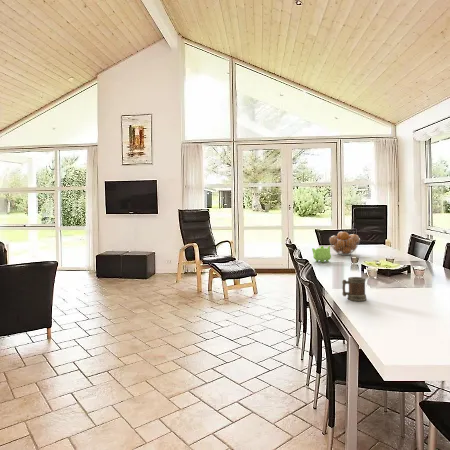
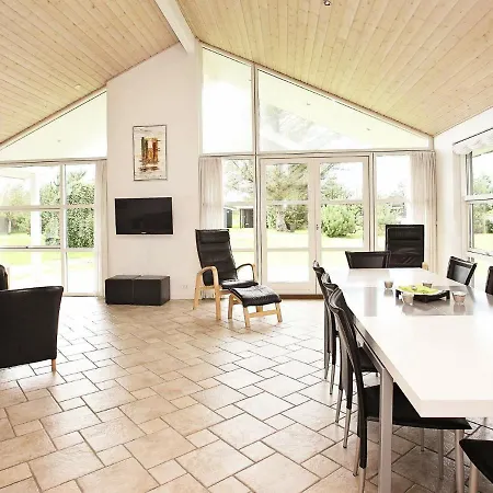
- fruit basket (344, 242)
- teapot (321, 253)
- mug (354, 288)
